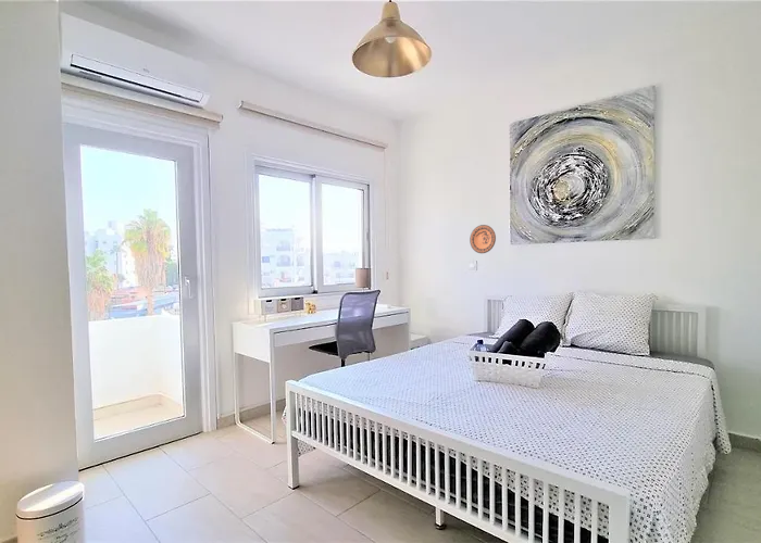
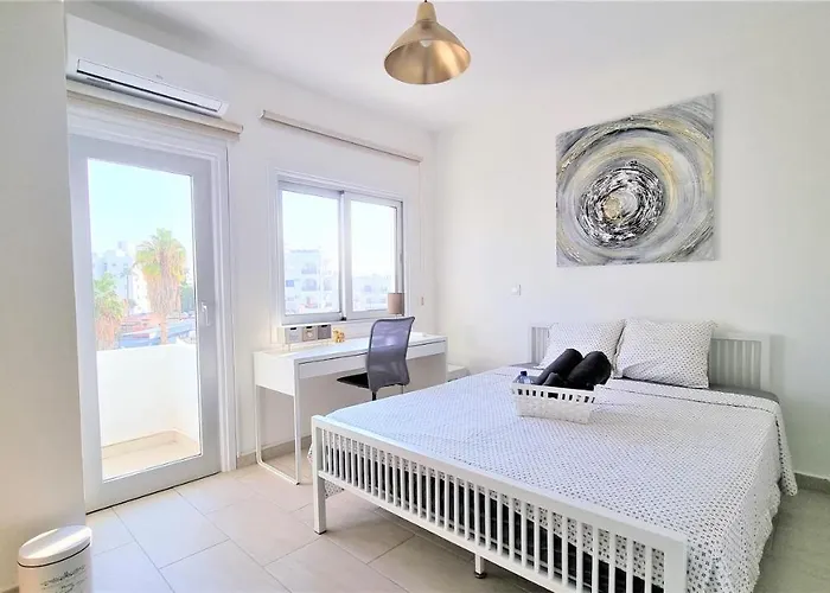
- decorative plate (483, 239)
